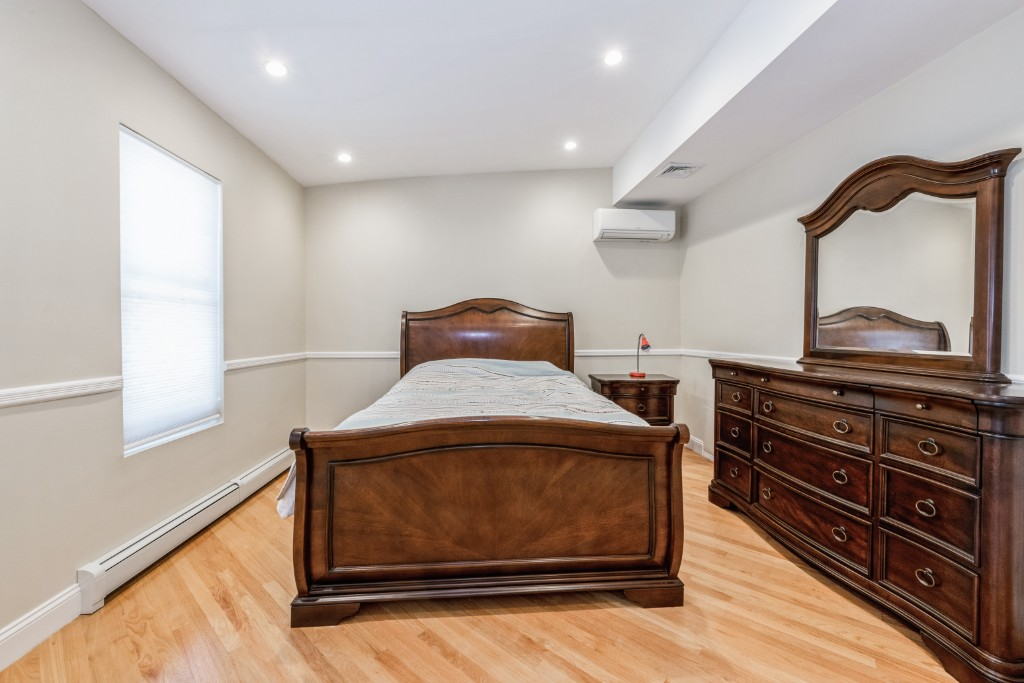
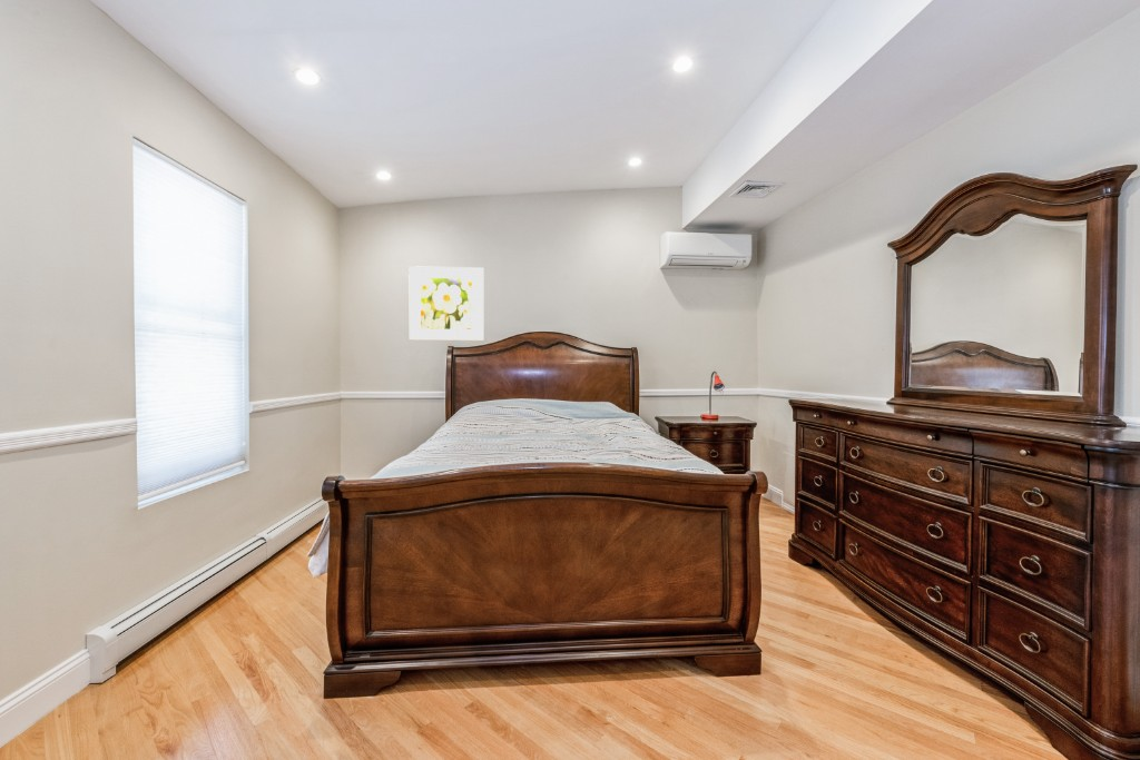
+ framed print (446, 304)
